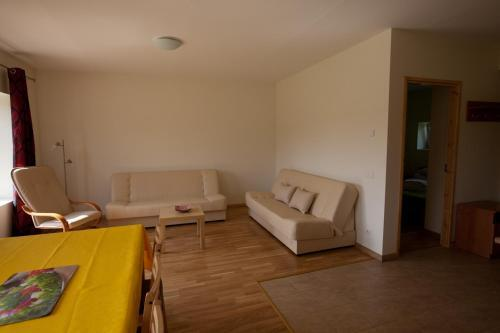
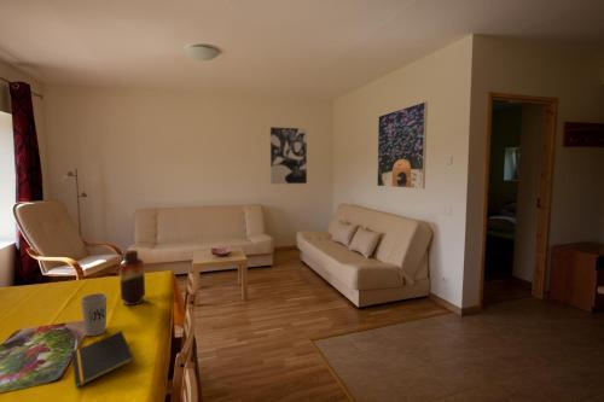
+ vase (132, 276)
+ notepad (101, 355)
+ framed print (399, 148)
+ wall art (289, 156)
+ cup (94, 314)
